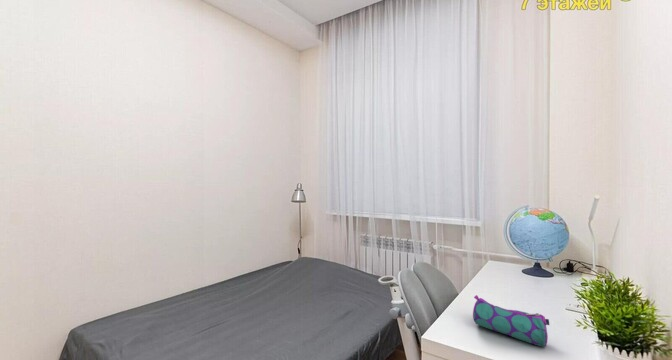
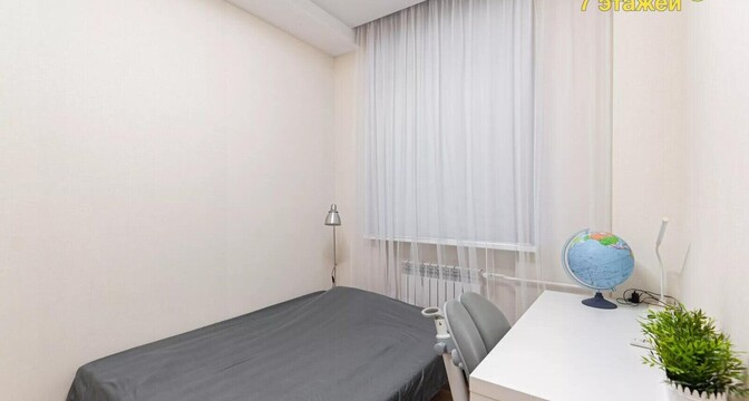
- pencil case (508, 319)
